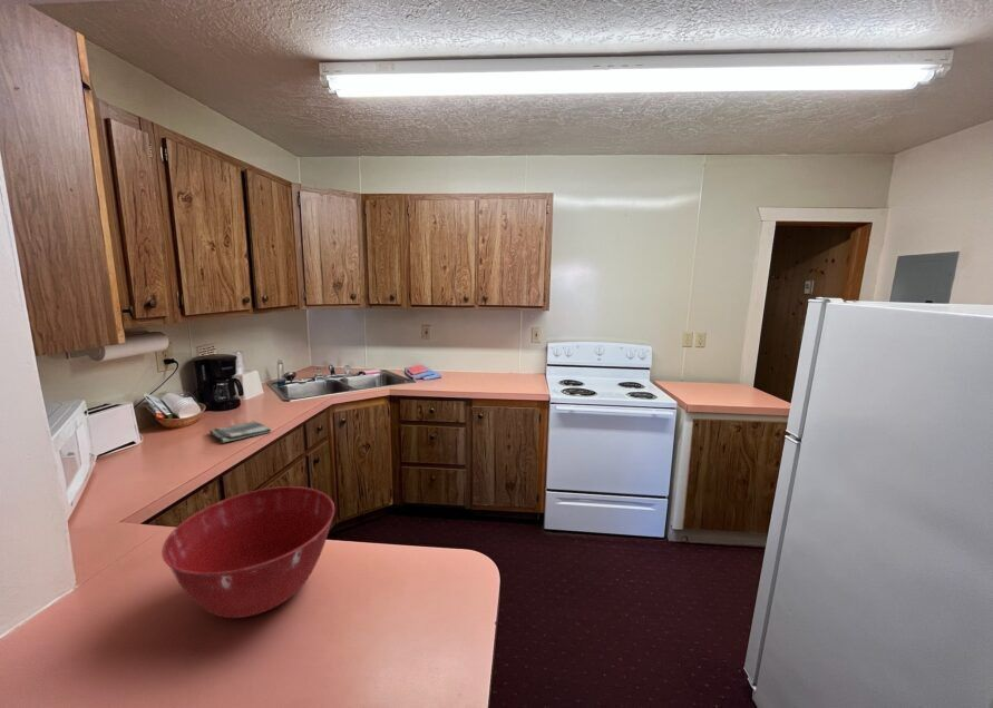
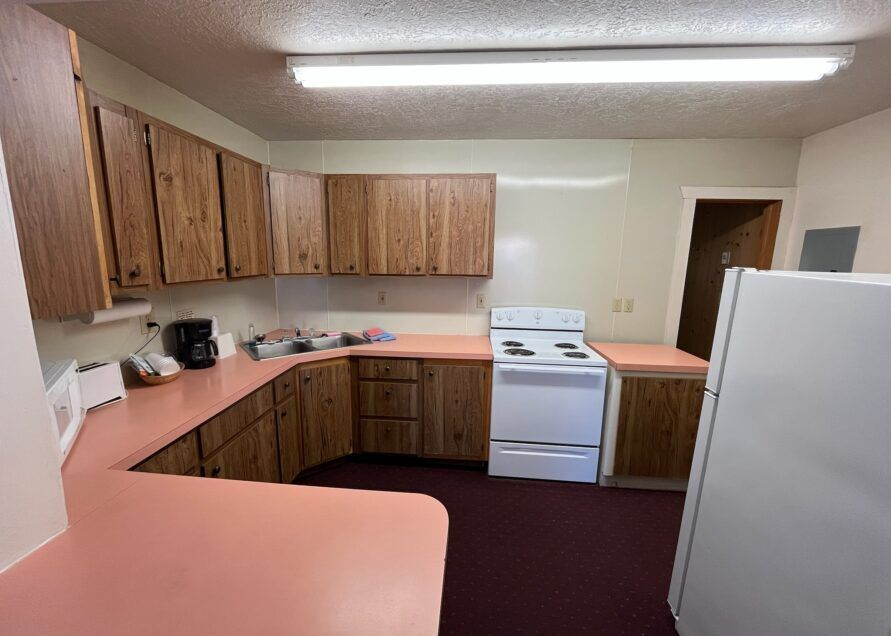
- dish towel (240, 430)
- mixing bowl (259, 555)
